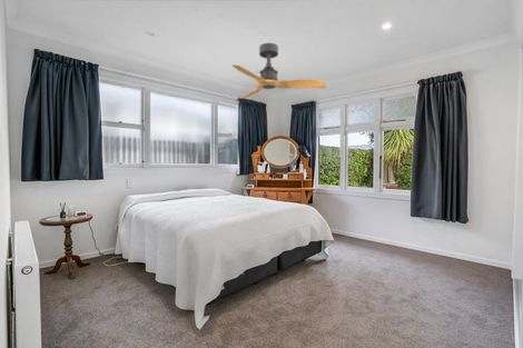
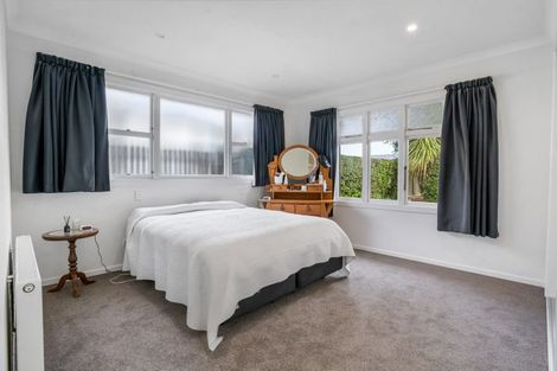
- ceiling fan (275, 70)
